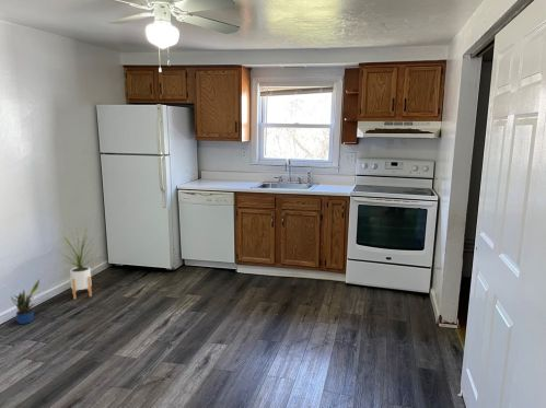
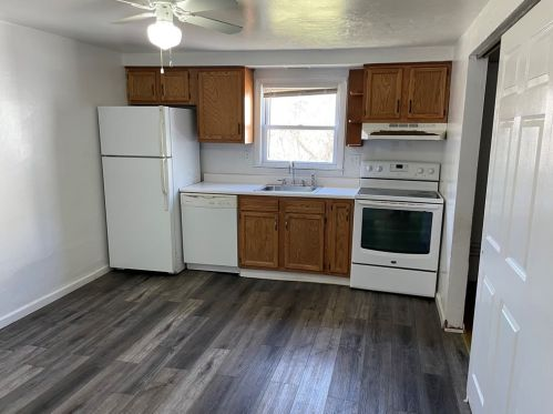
- house plant (79, 260)
- potted plant (26, 301)
